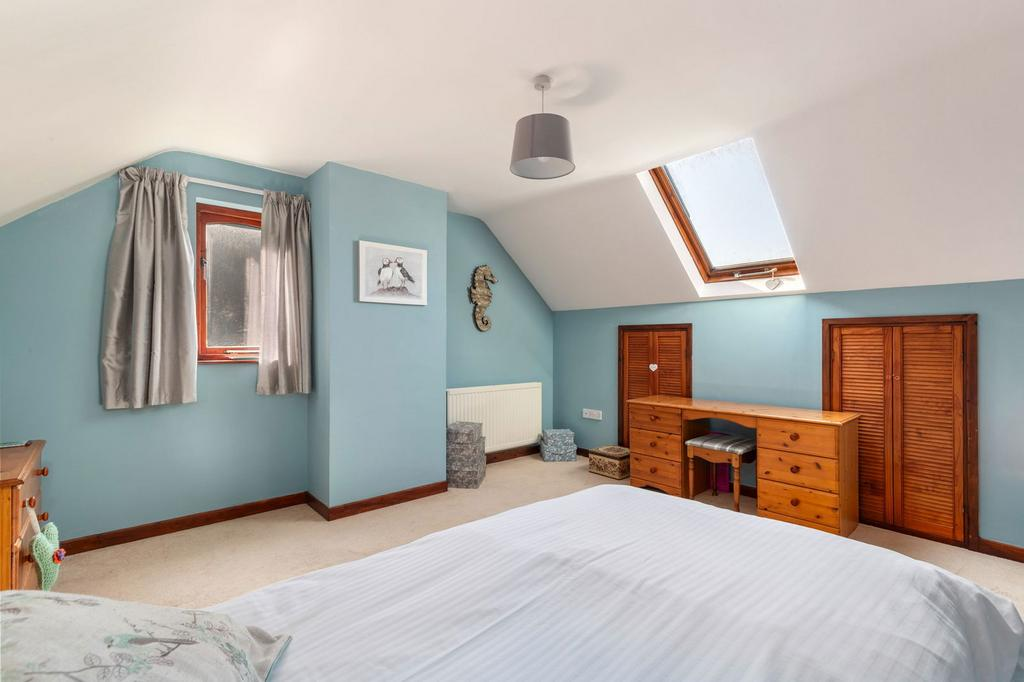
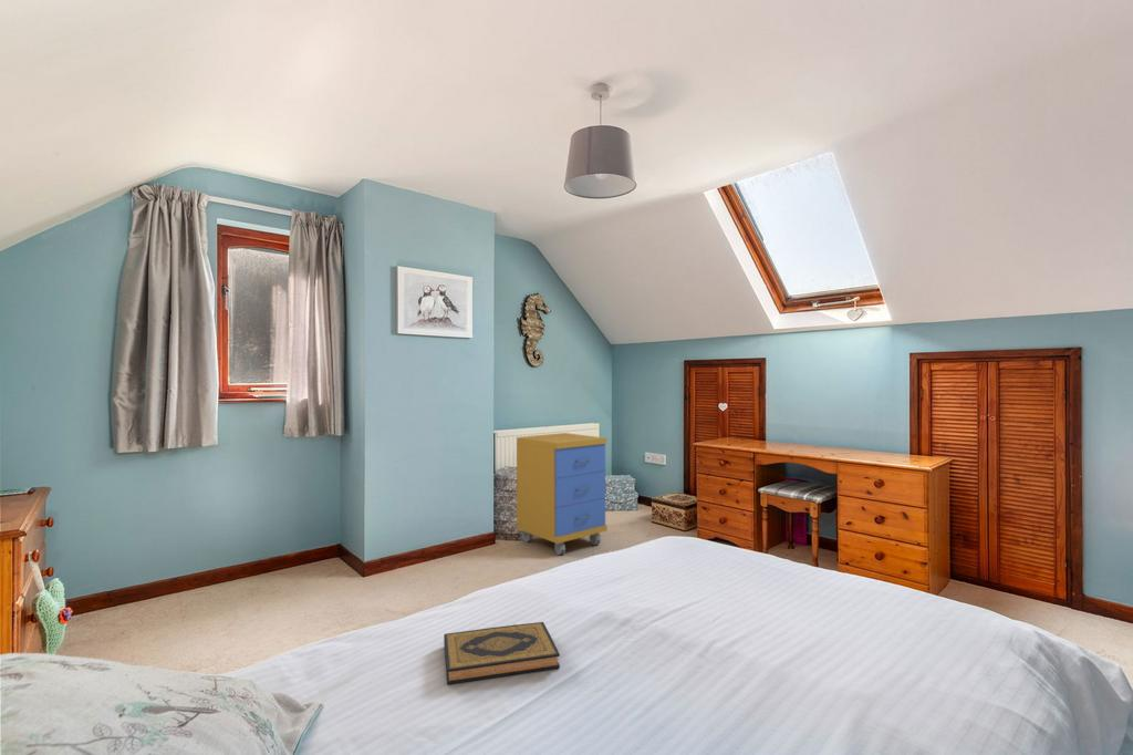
+ storage cabinet (561, 490)
+ hardback book (499, 649)
